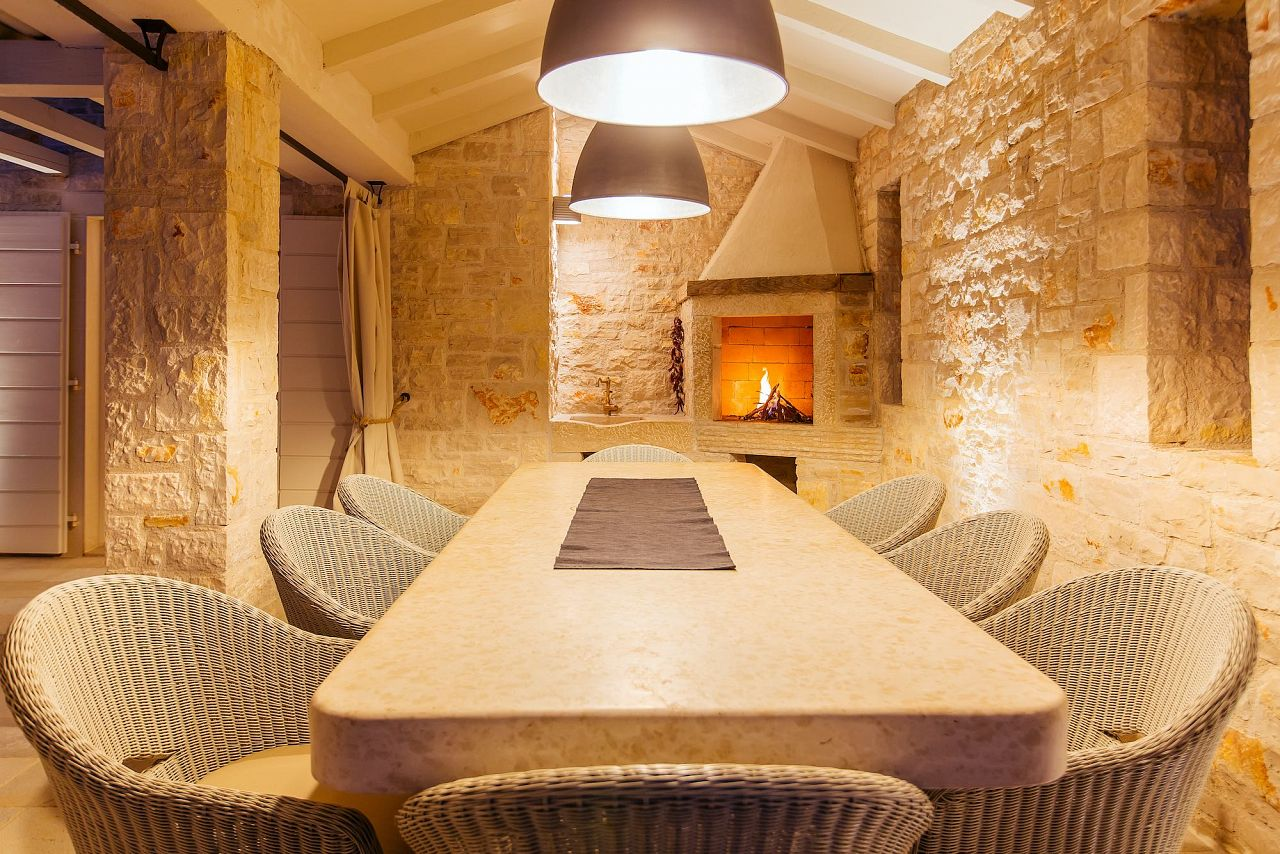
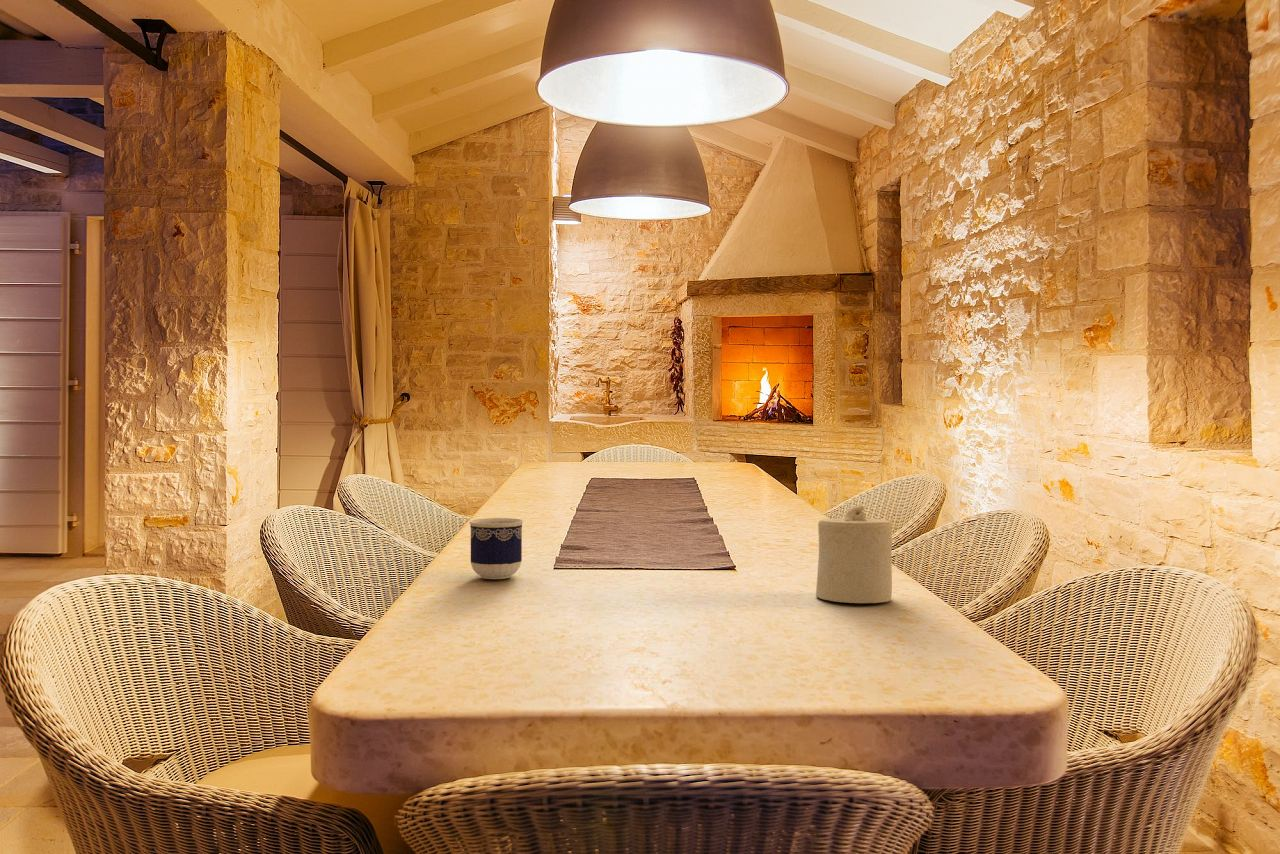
+ candle (853, 551)
+ cup (496, 547)
